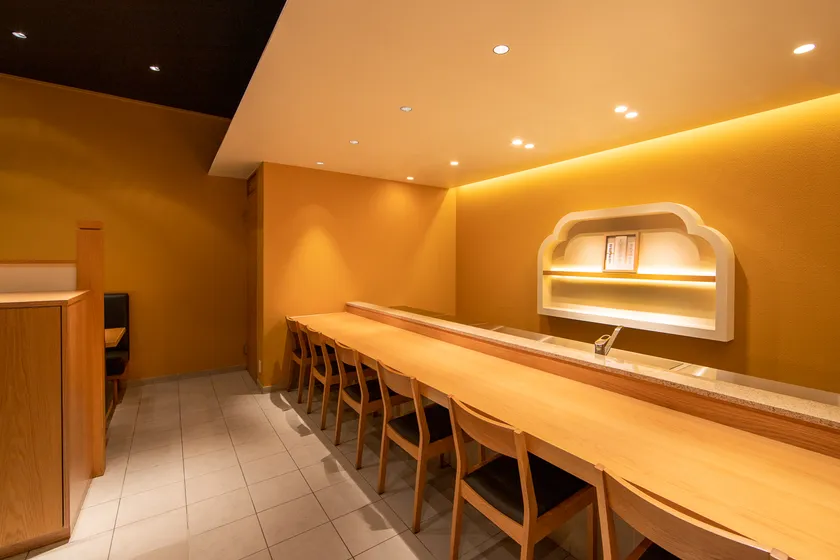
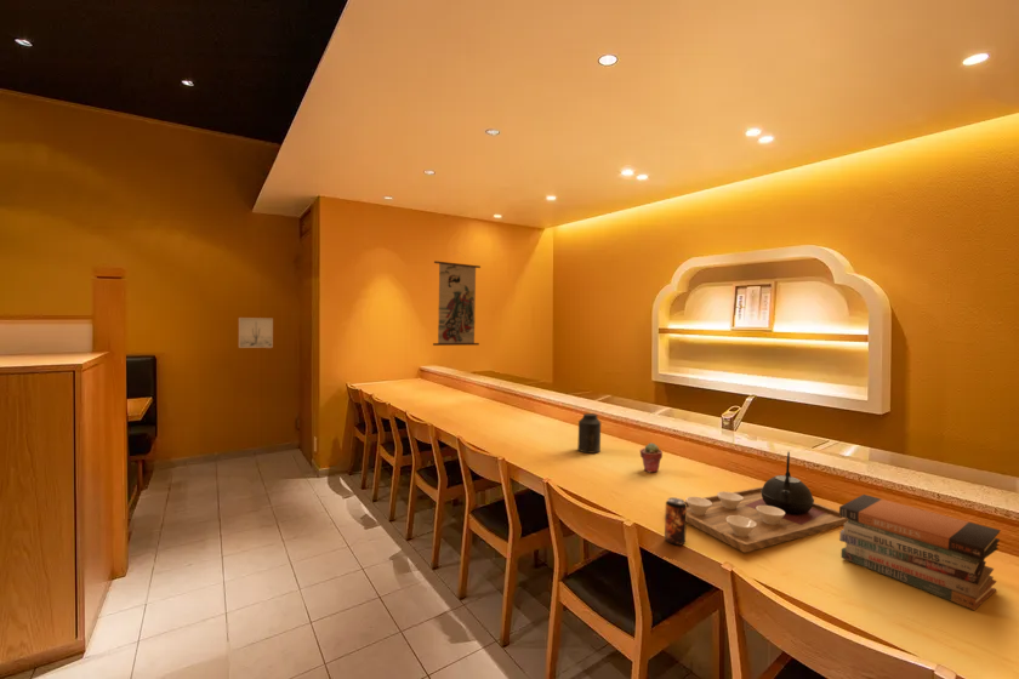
+ canister (588, 432)
+ wall scroll (457, 298)
+ book stack (912, 544)
+ potted succulent (650, 456)
+ tea set (758, 487)
+ wall art (256, 332)
+ beverage can (674, 520)
